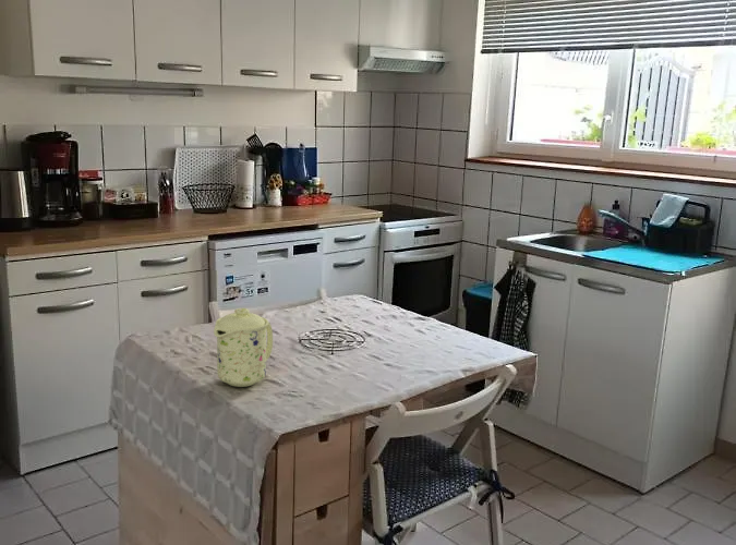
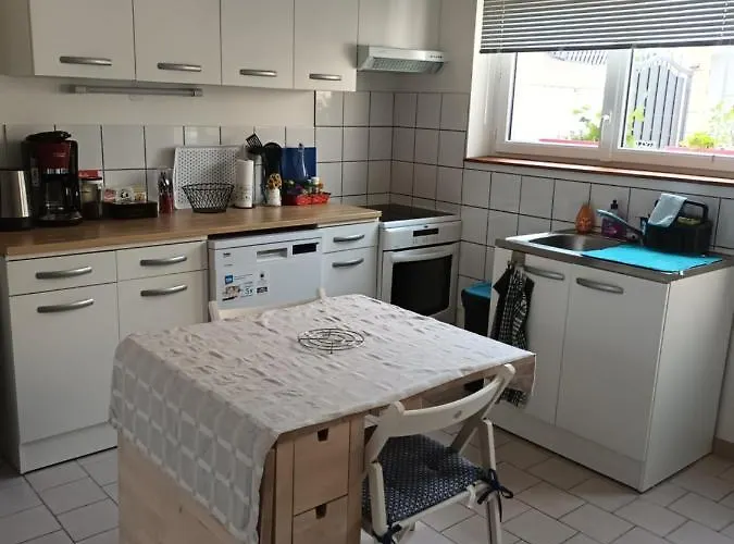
- mug (244, 344)
